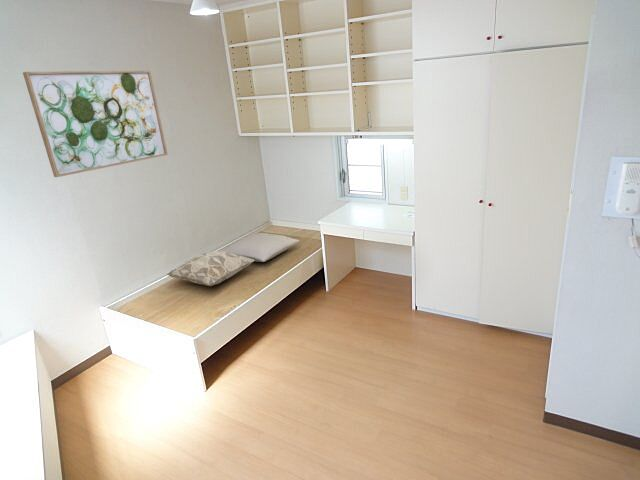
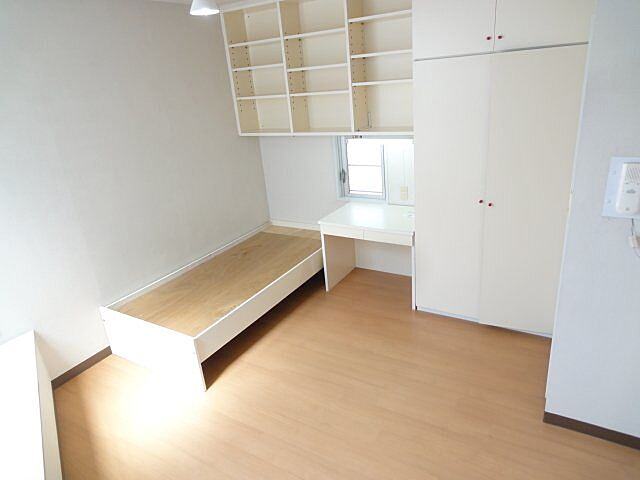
- decorative pillow (211, 267)
- wall art (106, 119)
- pillow (260, 246)
